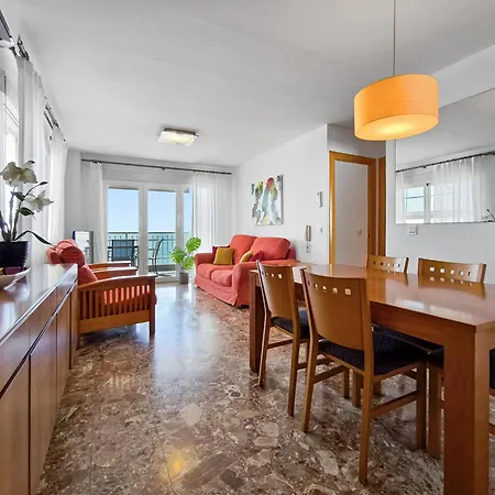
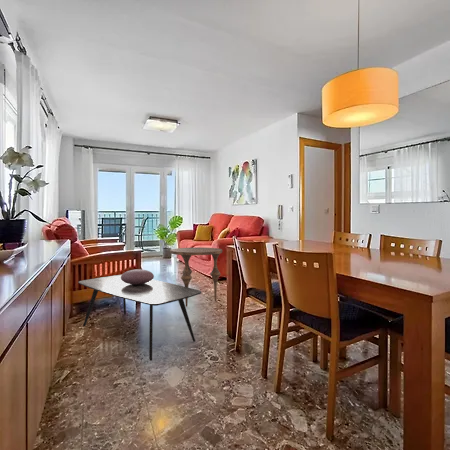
+ decorative bowl (137, 276)
+ coffee table (135, 301)
+ side table (191, 276)
